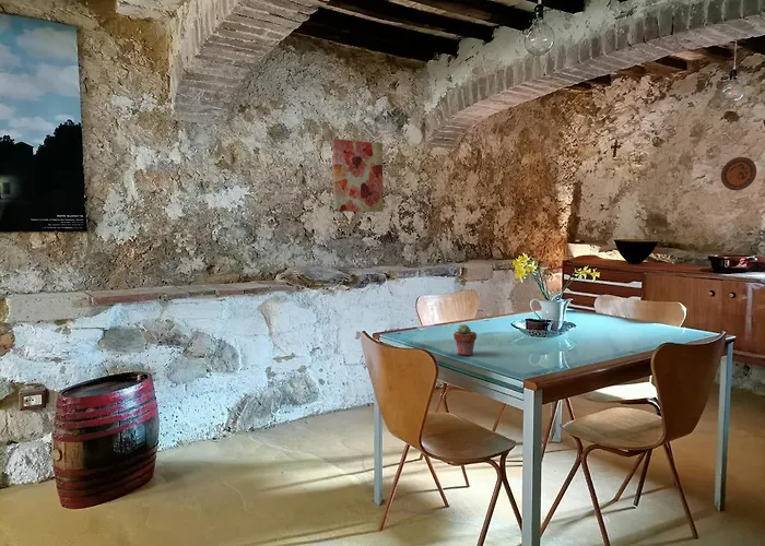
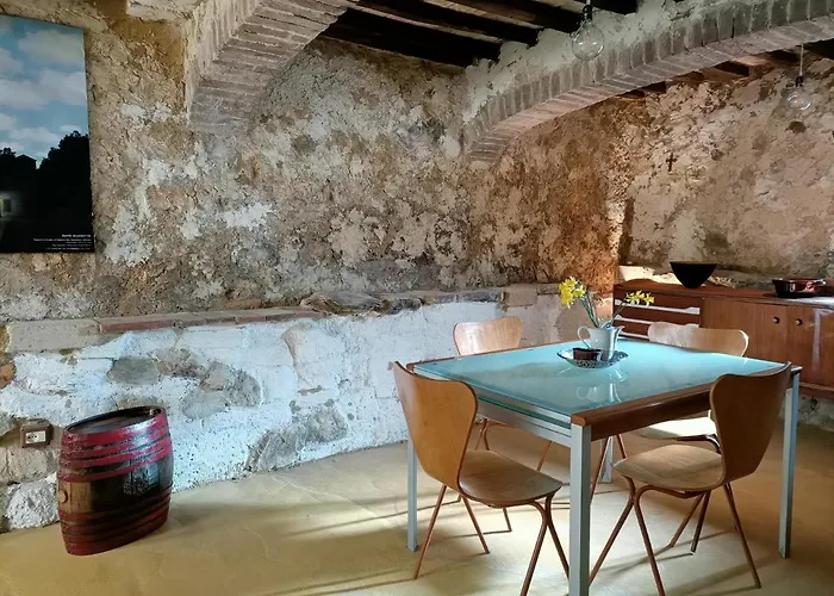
- wall art (358, 176)
- potted succulent (464, 339)
- decorative plate (738, 174)
